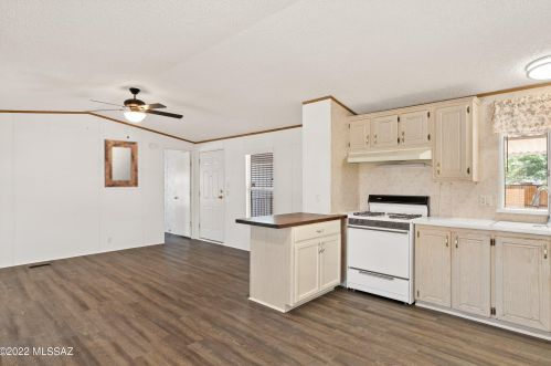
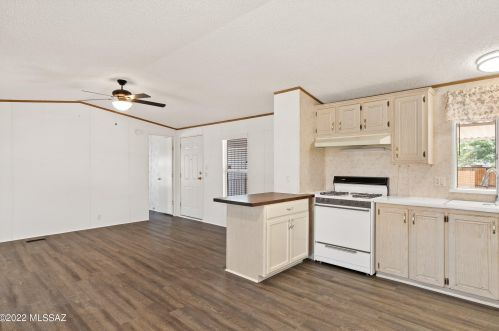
- home mirror (121, 164)
